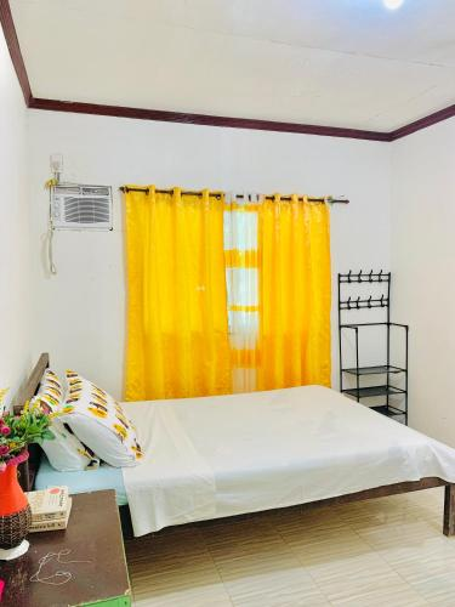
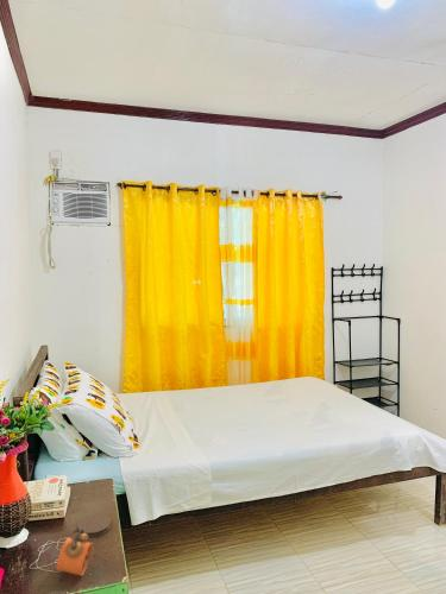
+ coaster (94, 525)
+ alarm clock (74, 551)
